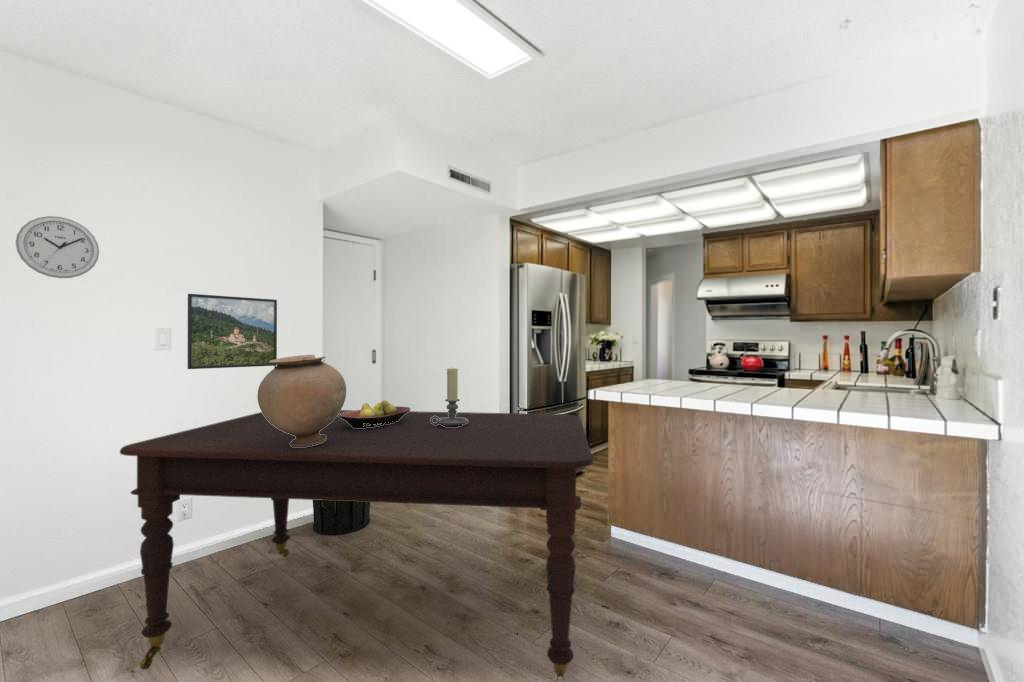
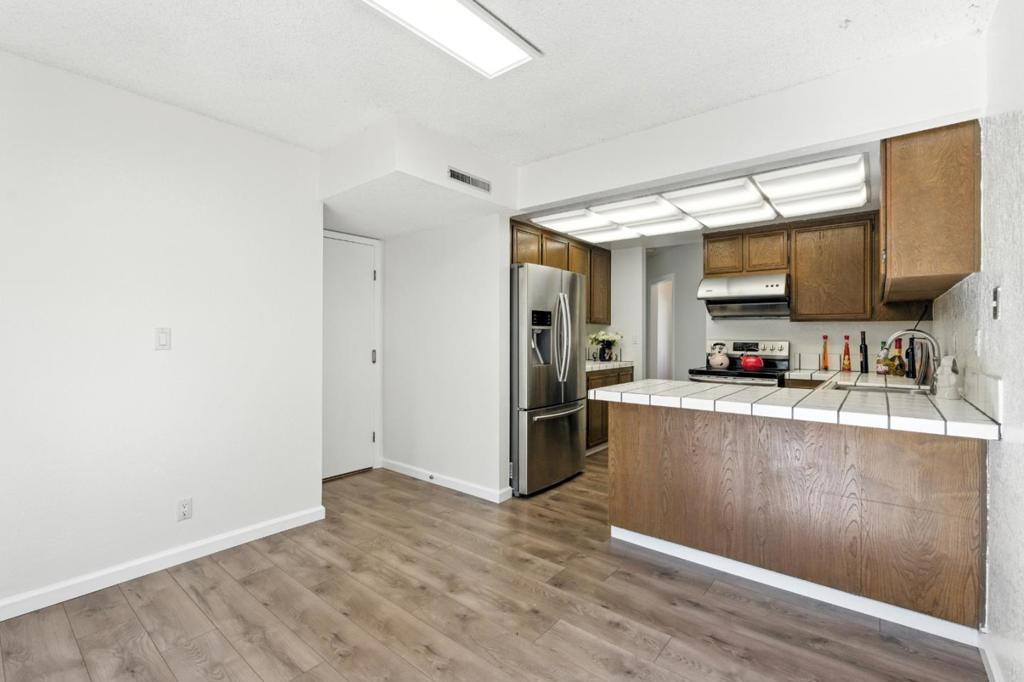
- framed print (235, 332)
- candle holder (449, 395)
- waste bin (342, 501)
- wall clock (59, 247)
- dining table (389, 502)
- vase (303, 399)
- fruit bowl (375, 412)
